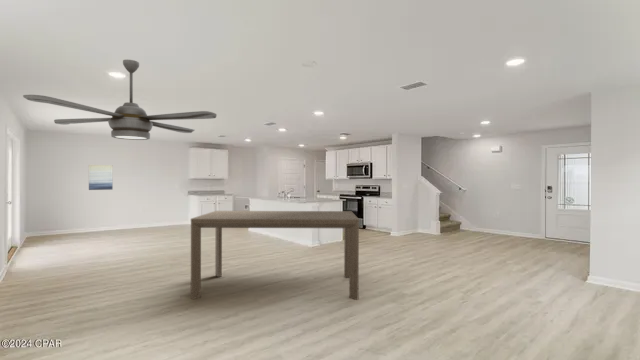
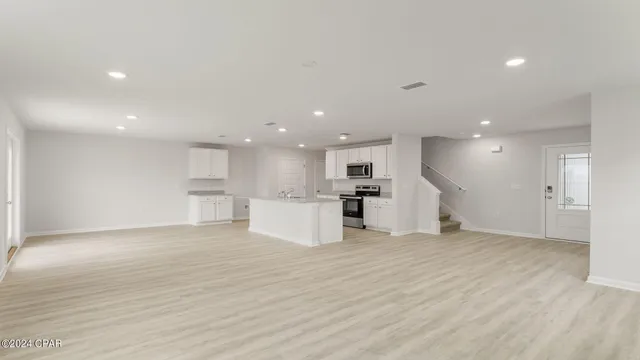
- wall art (100, 177)
- ceiling fan (131, 100)
- dining table (279, 227)
